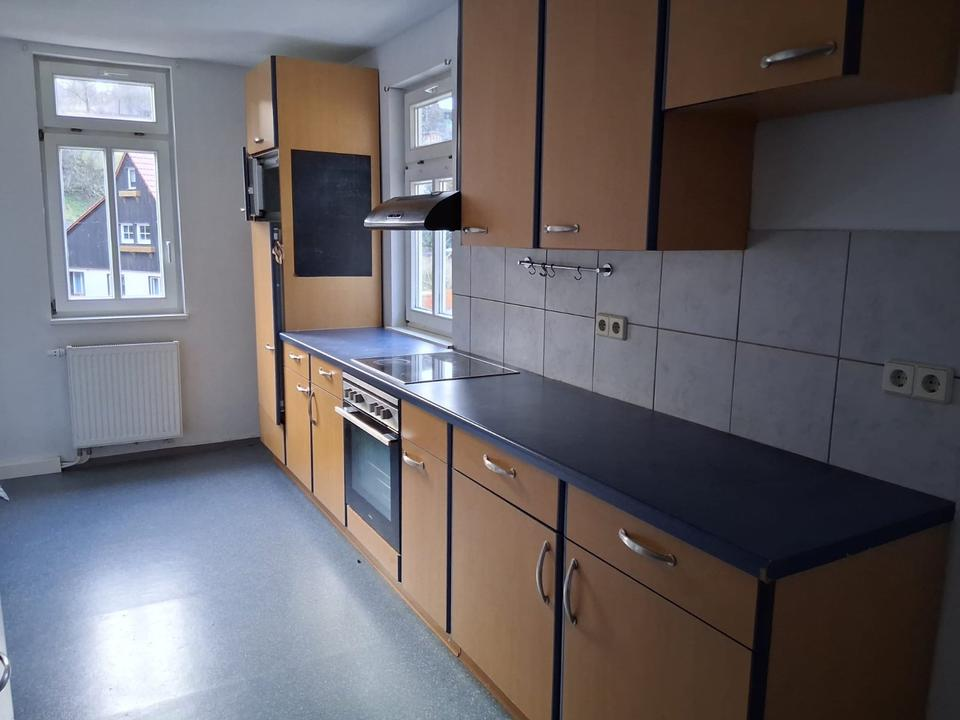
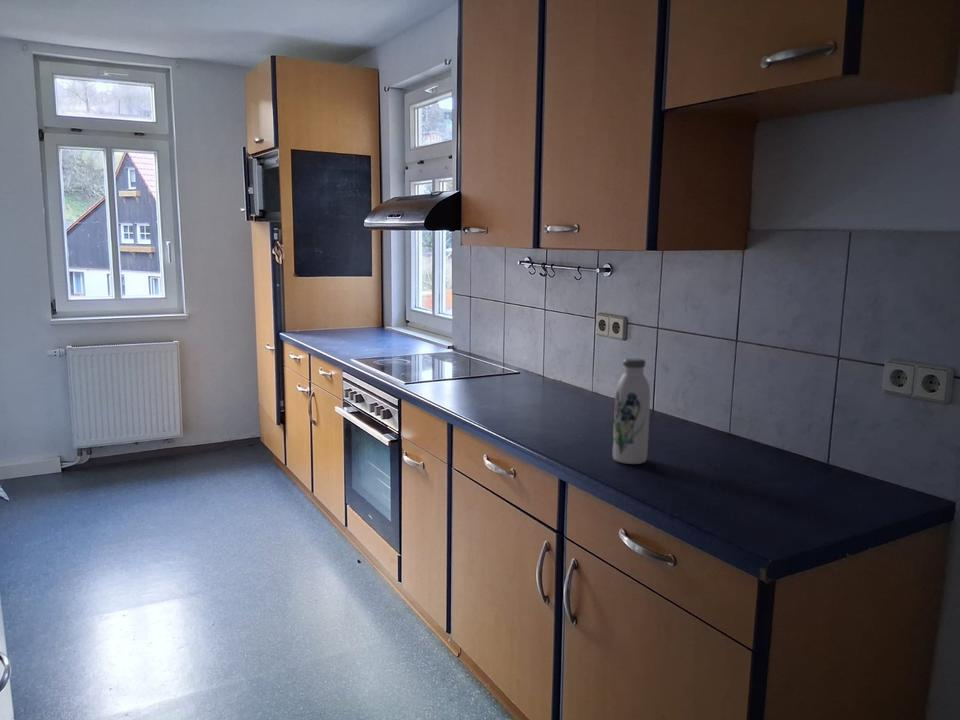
+ water bottle (632, 409)
